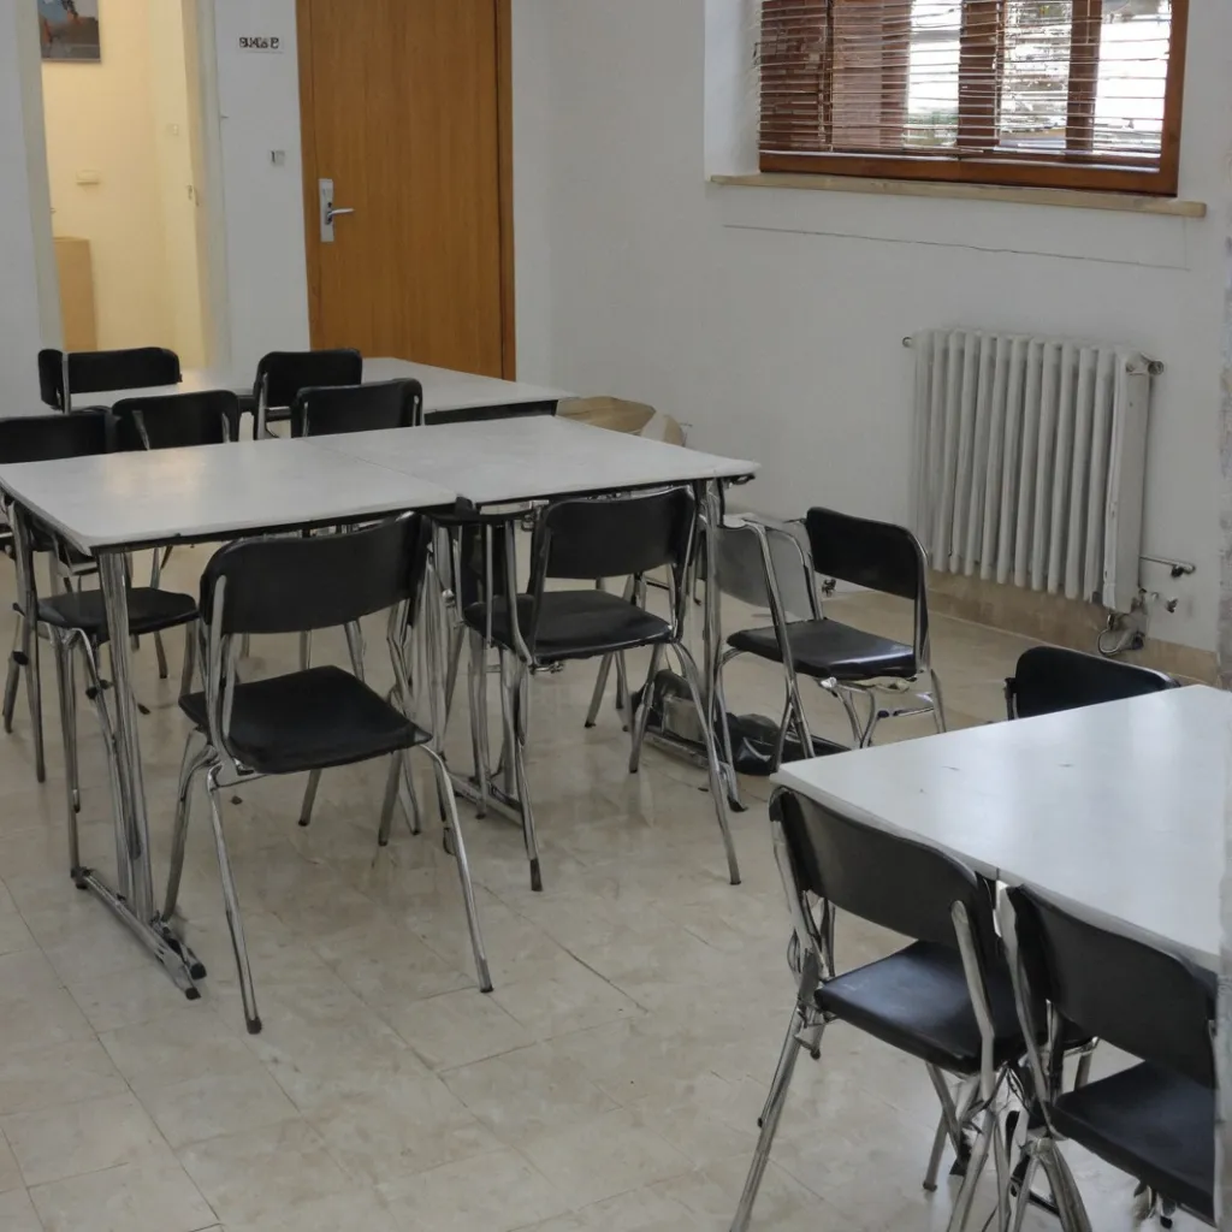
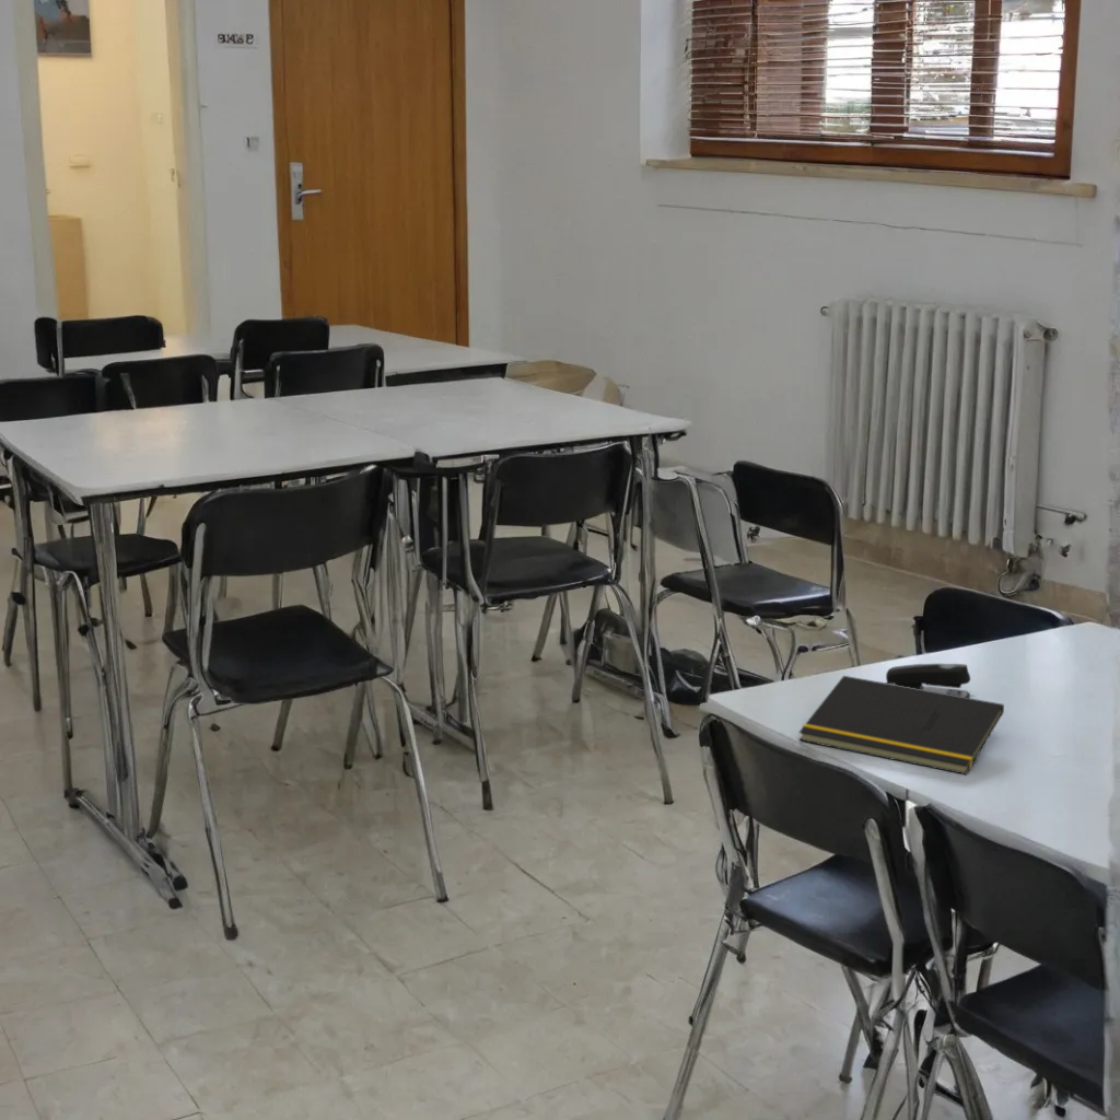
+ notepad (901, 722)
+ stapler (925, 676)
